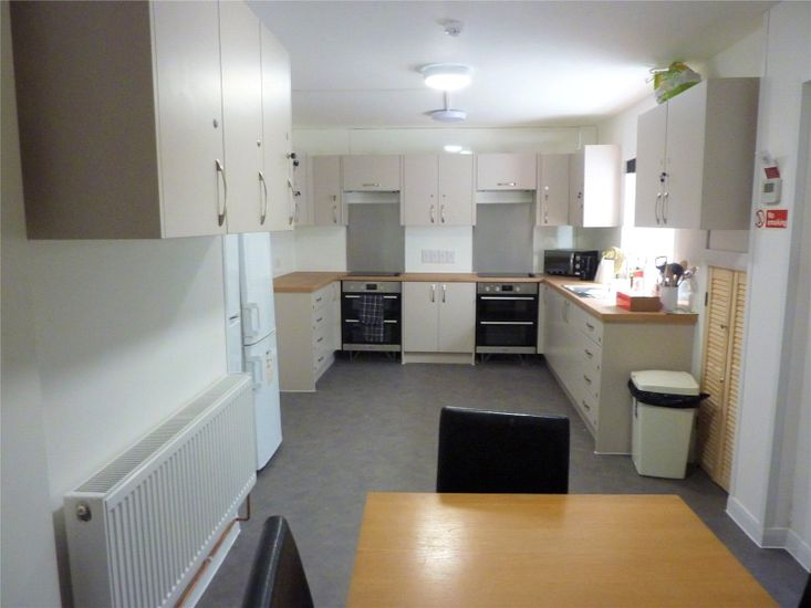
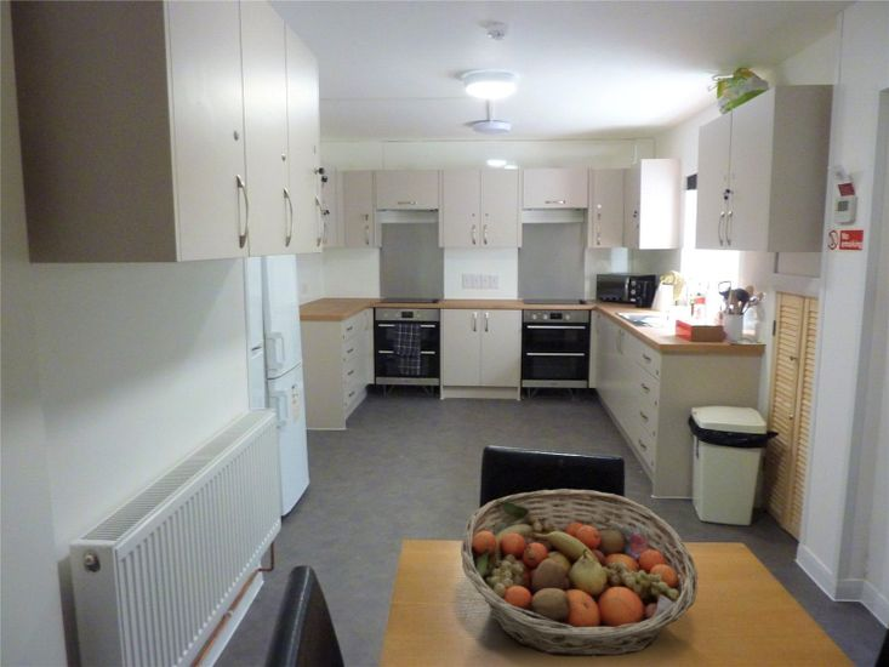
+ fruit basket (574, 568)
